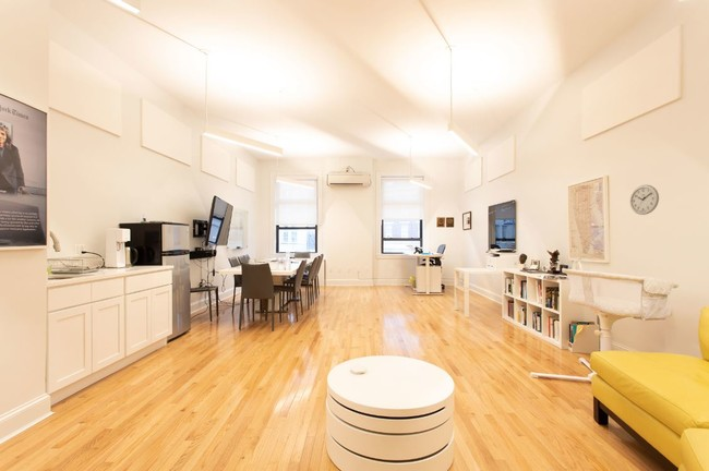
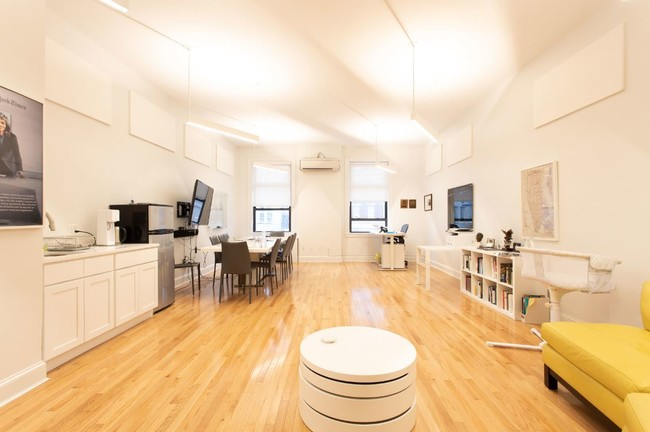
- wall clock (642, 200)
